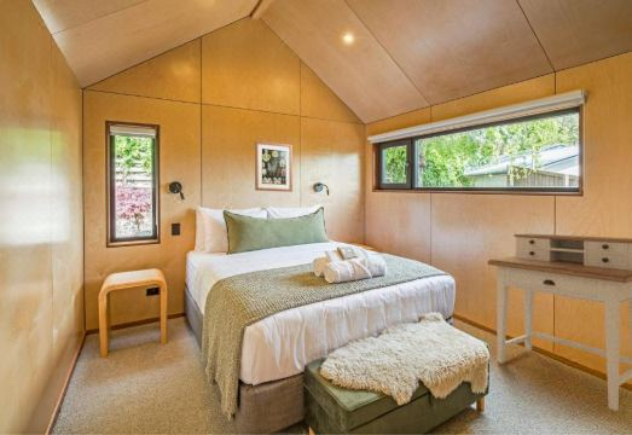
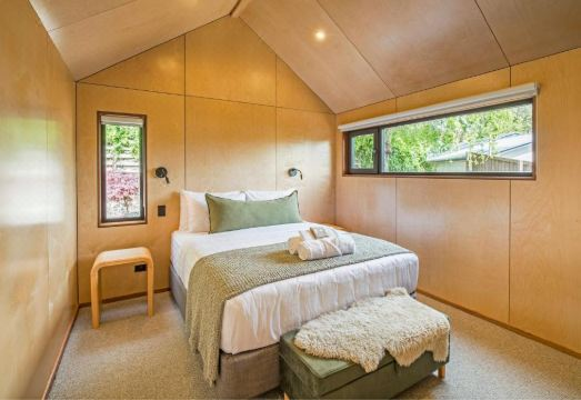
- wall art (273, 167)
- desk (564, 296)
